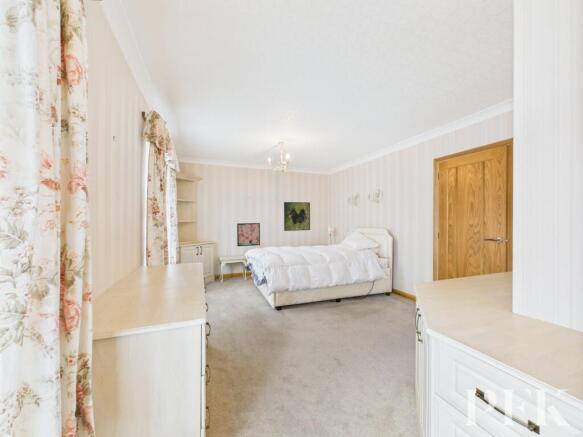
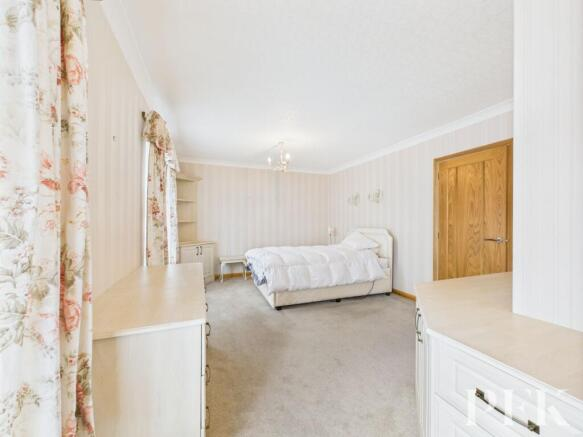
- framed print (297, 216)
- wall art (248, 234)
